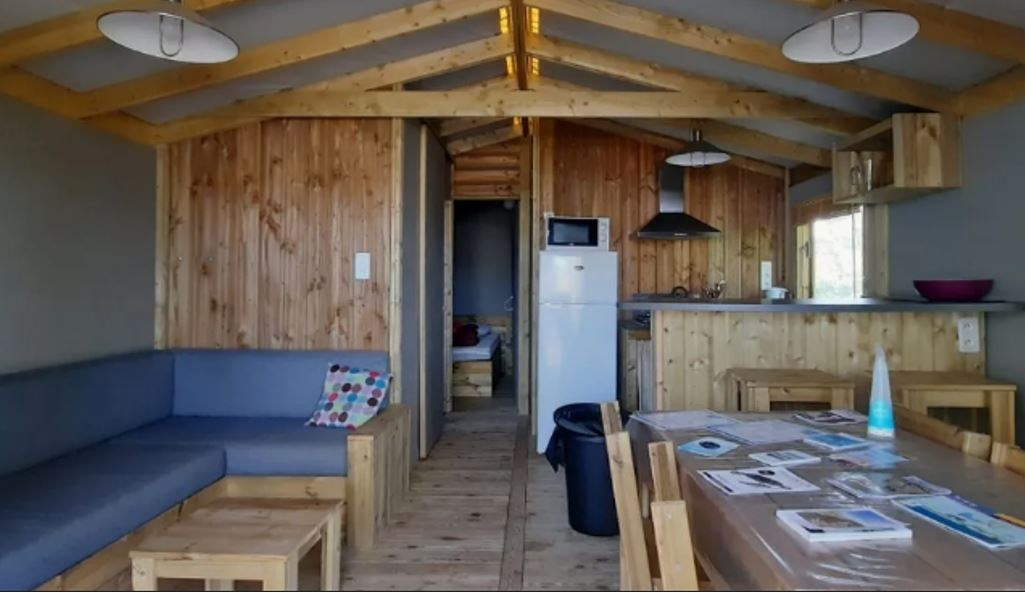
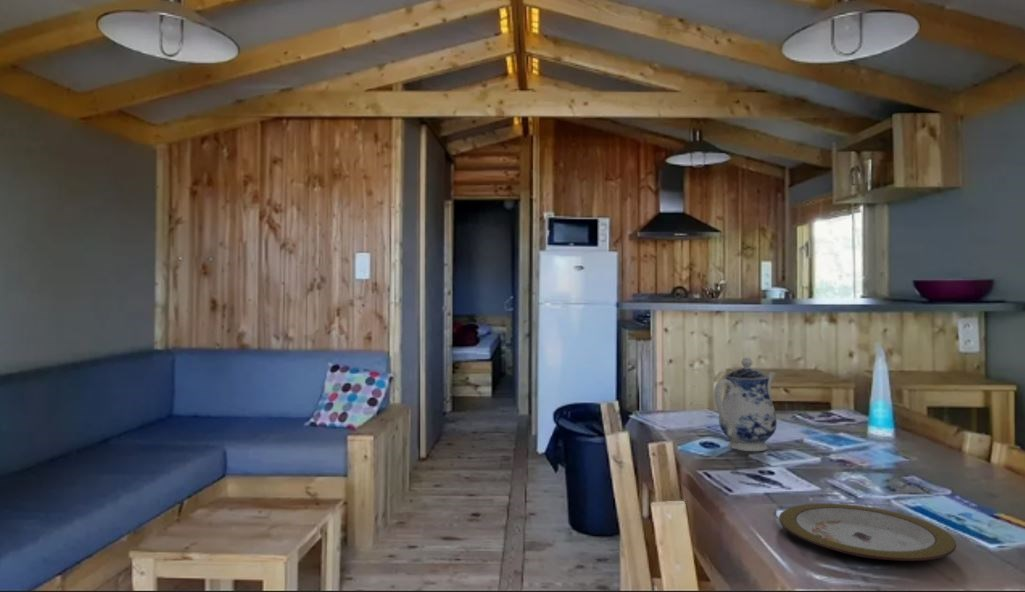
+ plate (862, 533)
+ teapot (747, 402)
